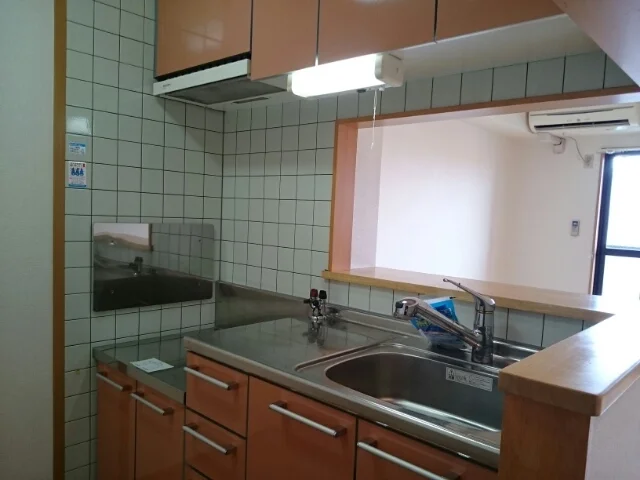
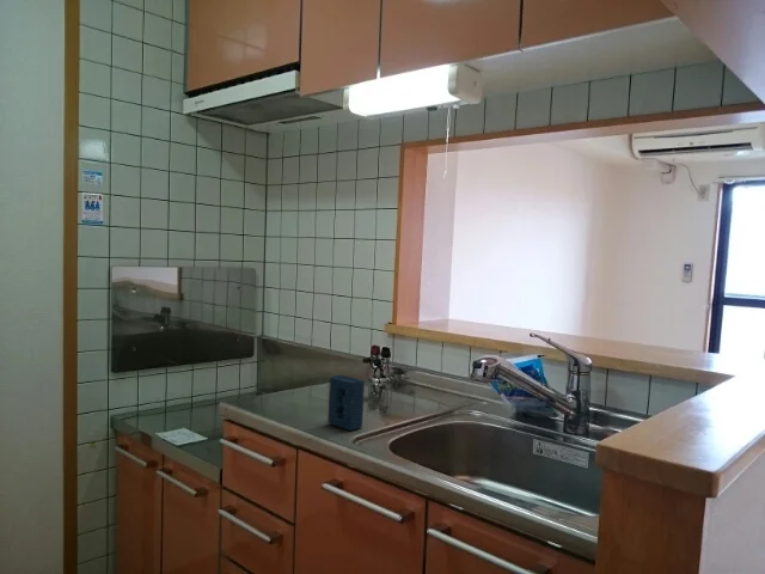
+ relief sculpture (345, 402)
